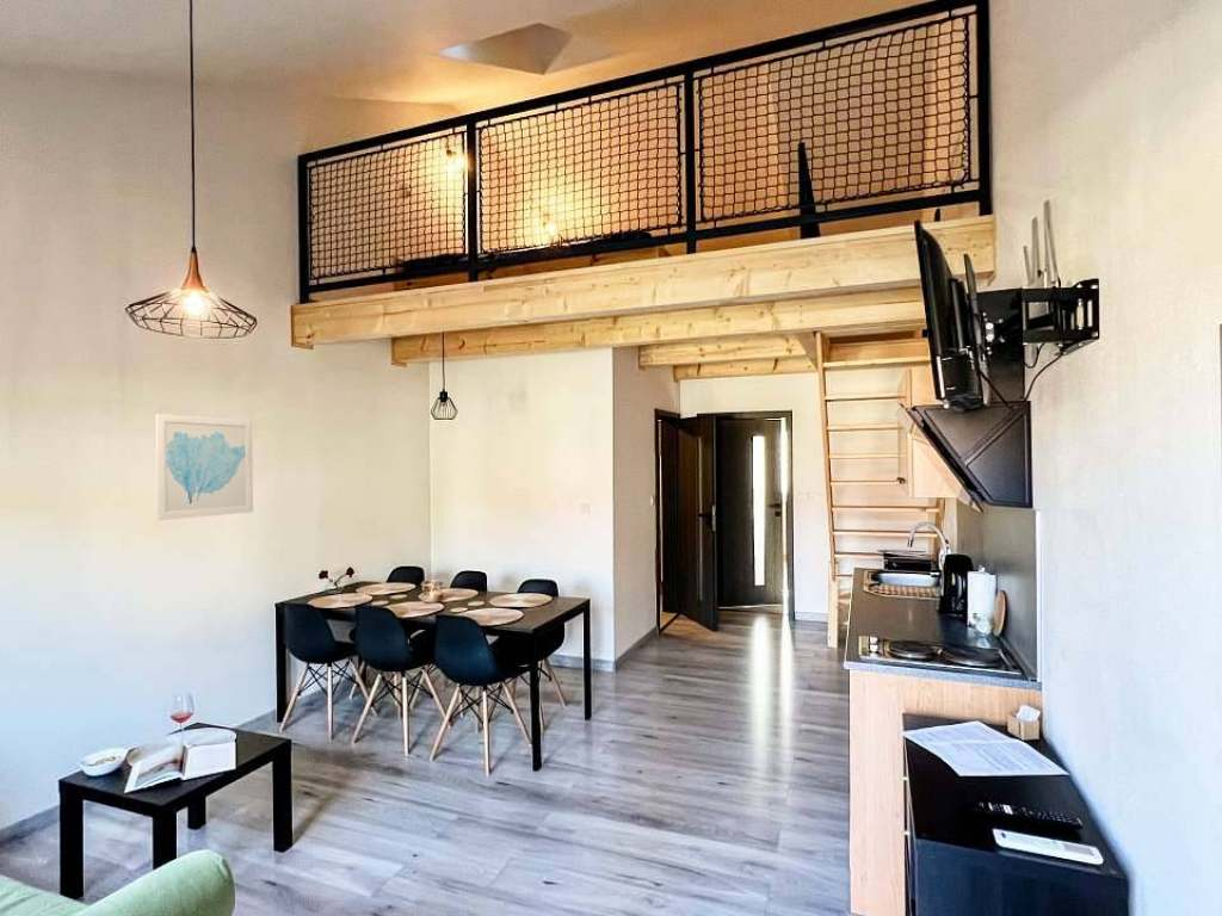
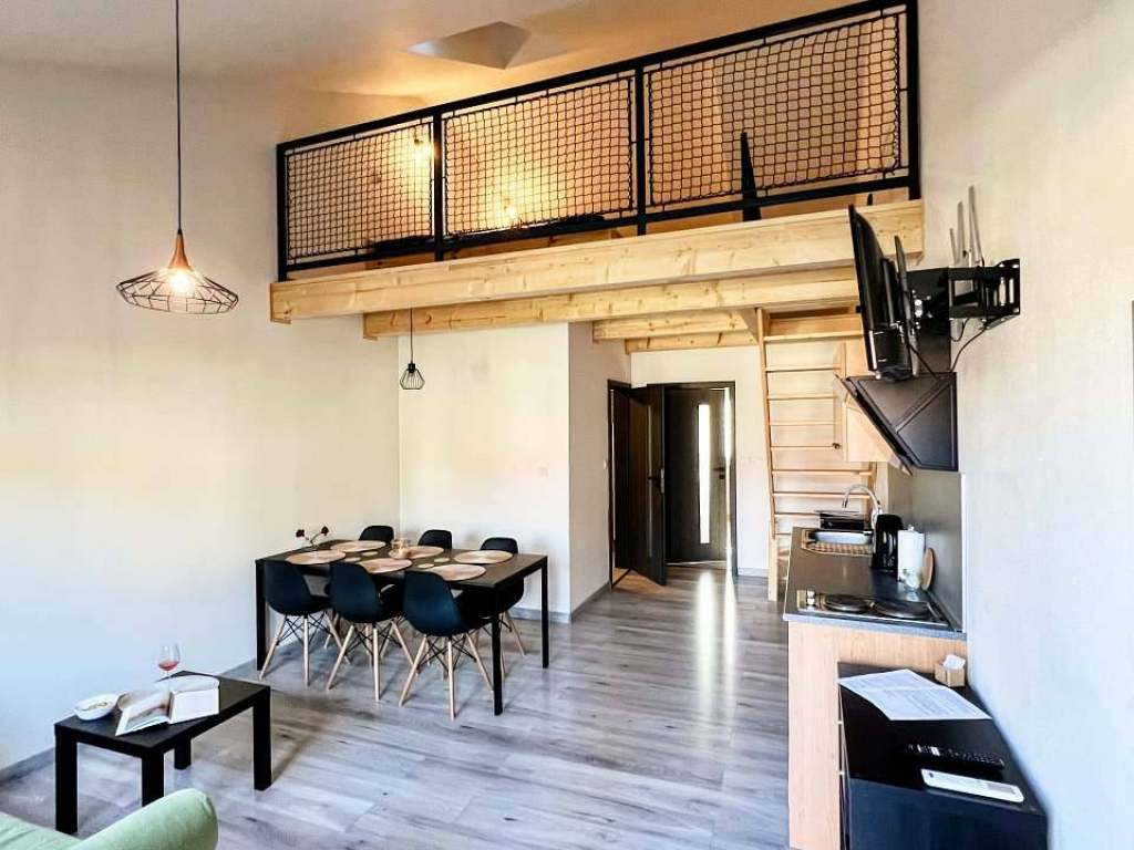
- wall art (208, 466)
